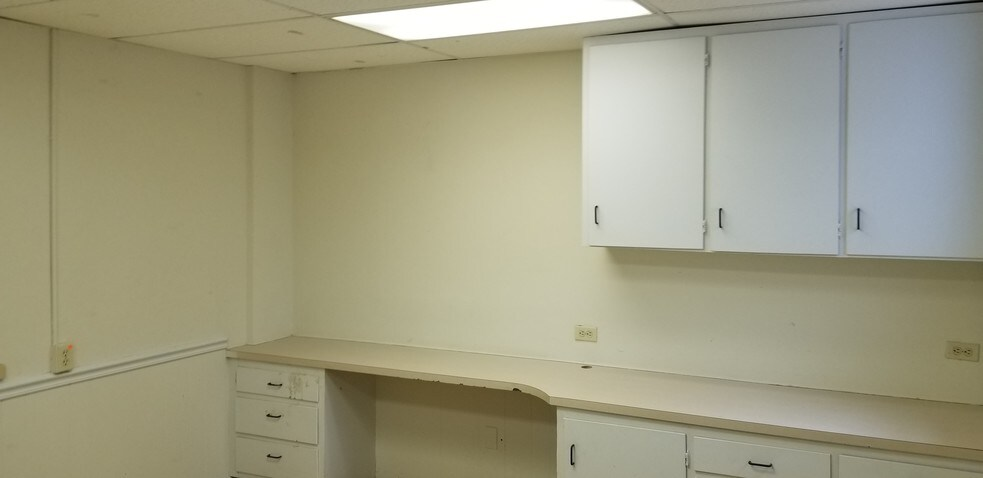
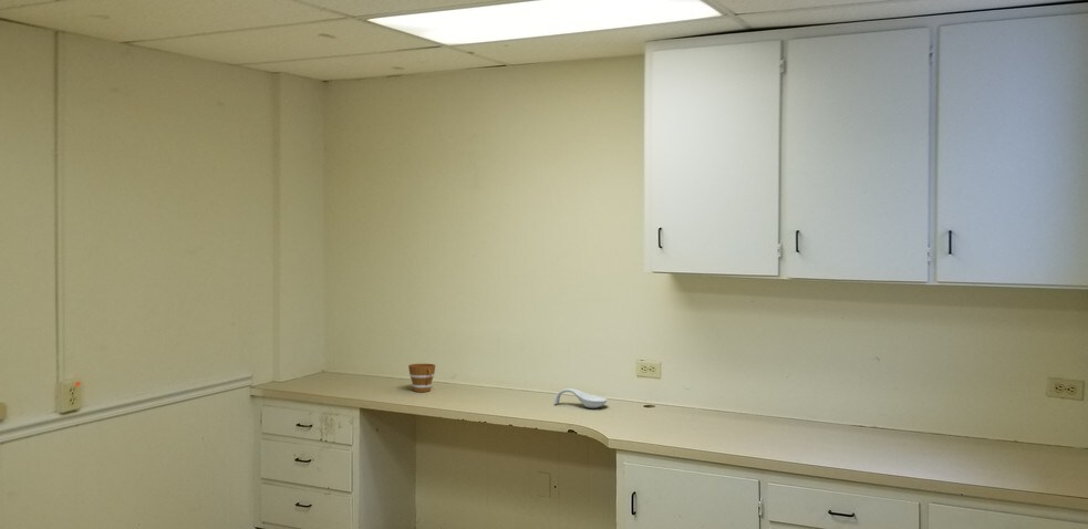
+ cup (423, 377)
+ spoon rest (580, 397)
